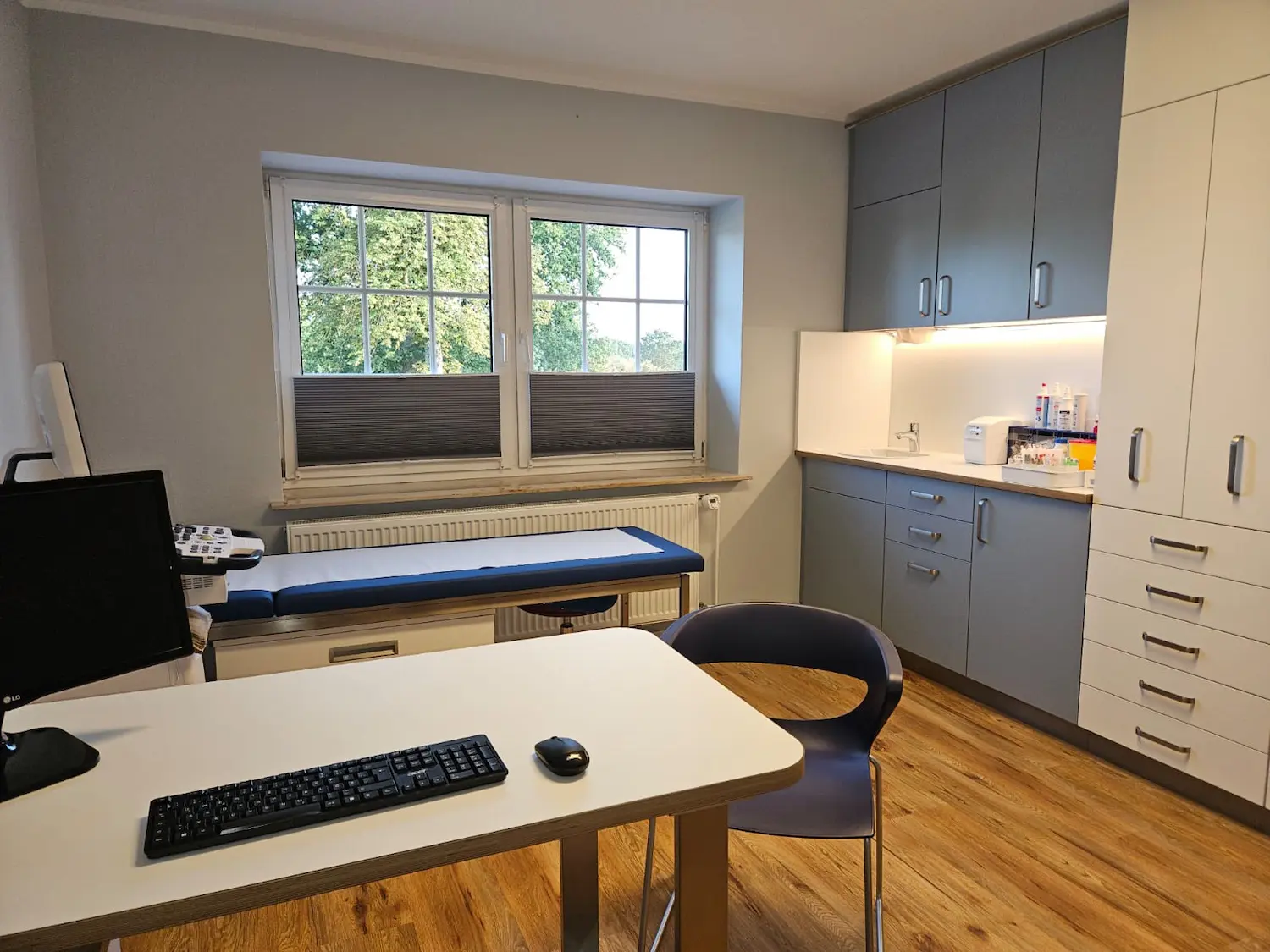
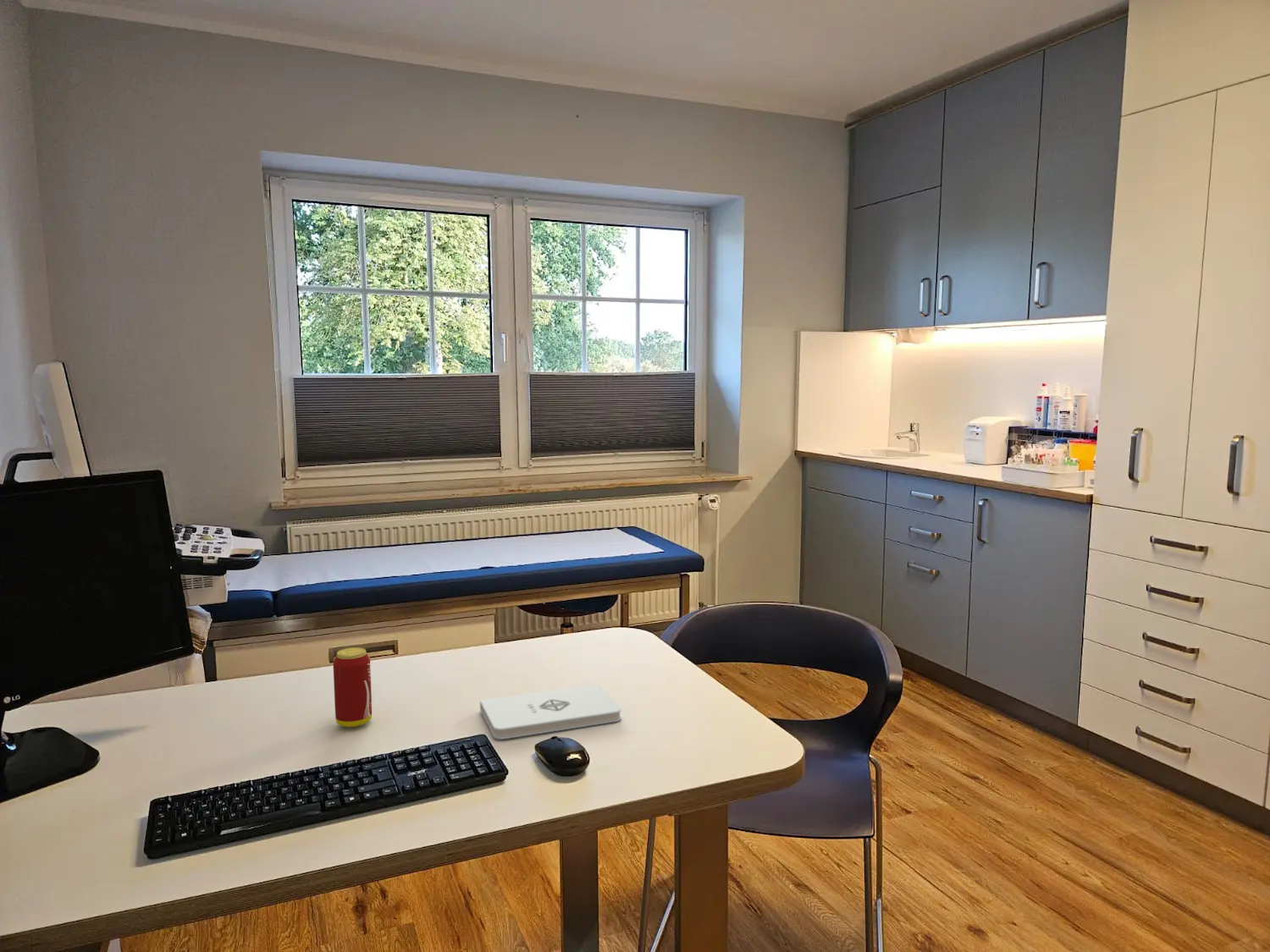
+ beverage can (352, 687)
+ notepad (550, 710)
